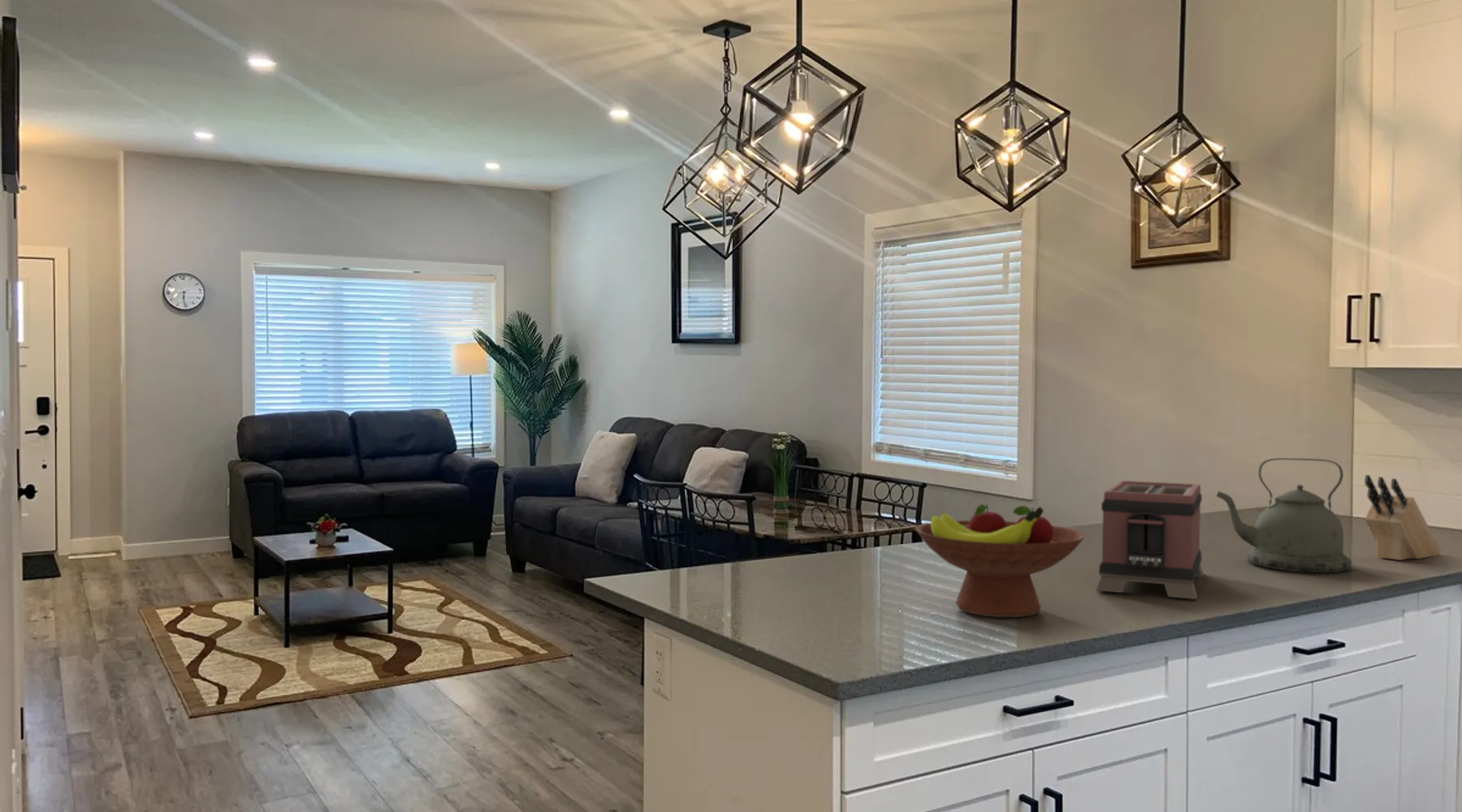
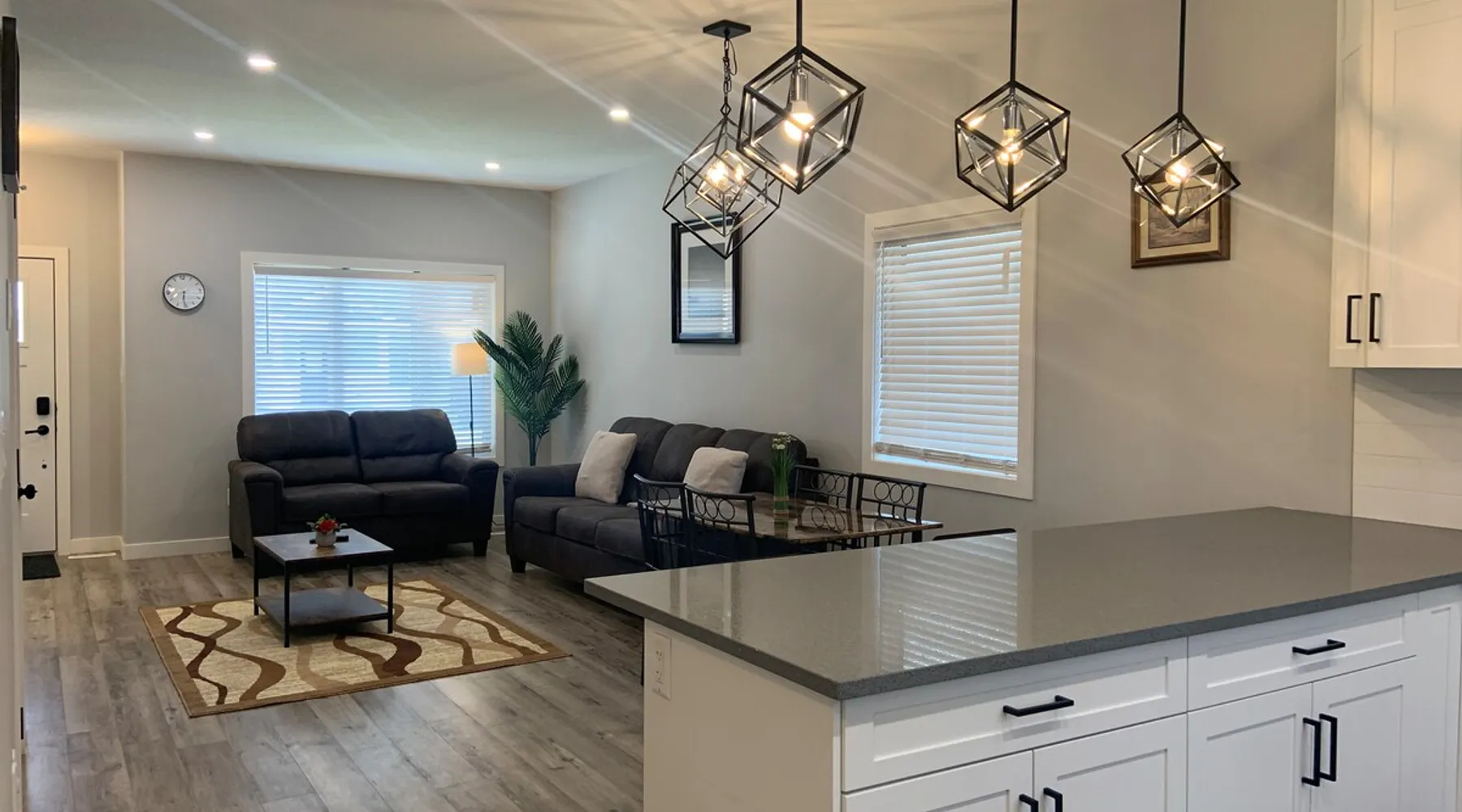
- kettle (1293, 512)
- fruit bowl (998, 555)
- toaster (1152, 535)
- knife block (1399, 515)
